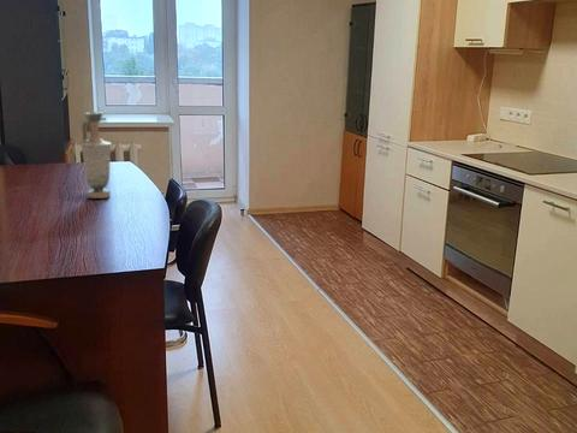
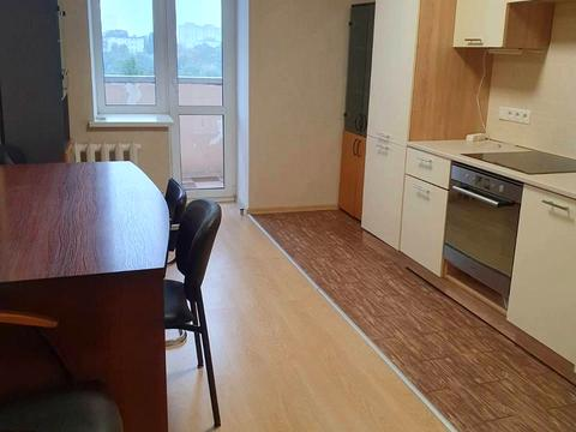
- vase (96, 155)
